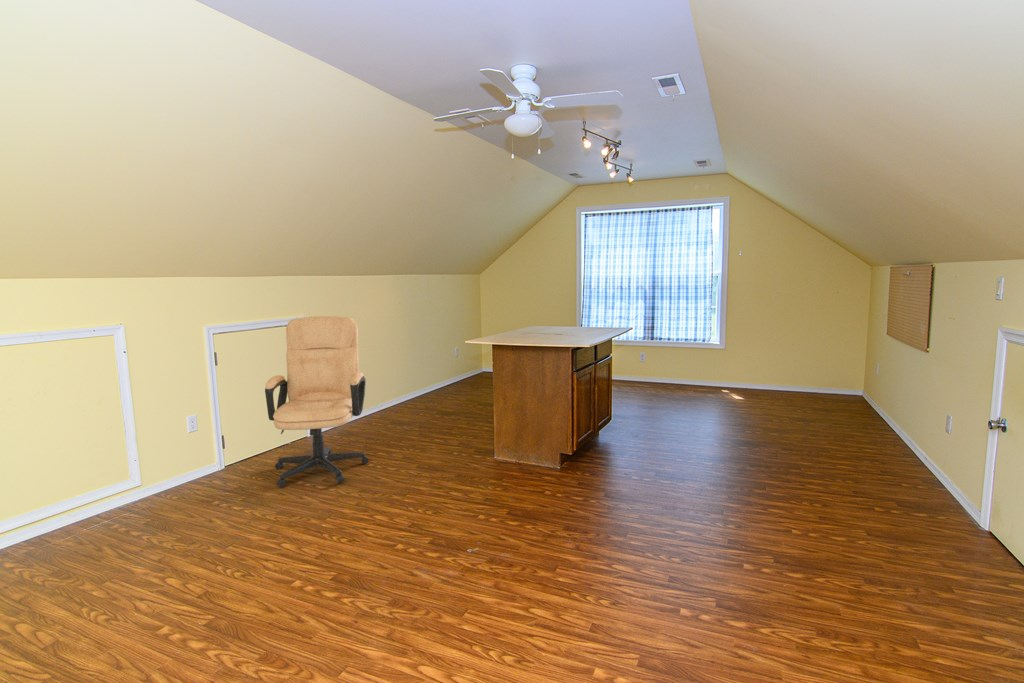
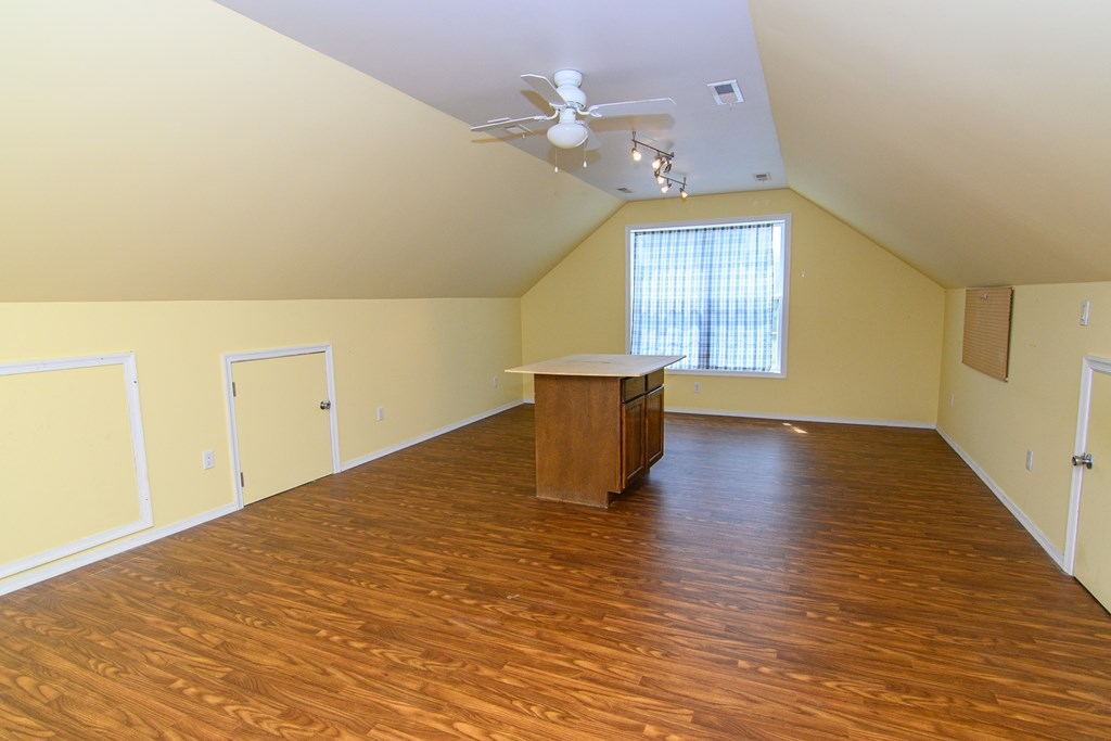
- chair (317, 394)
